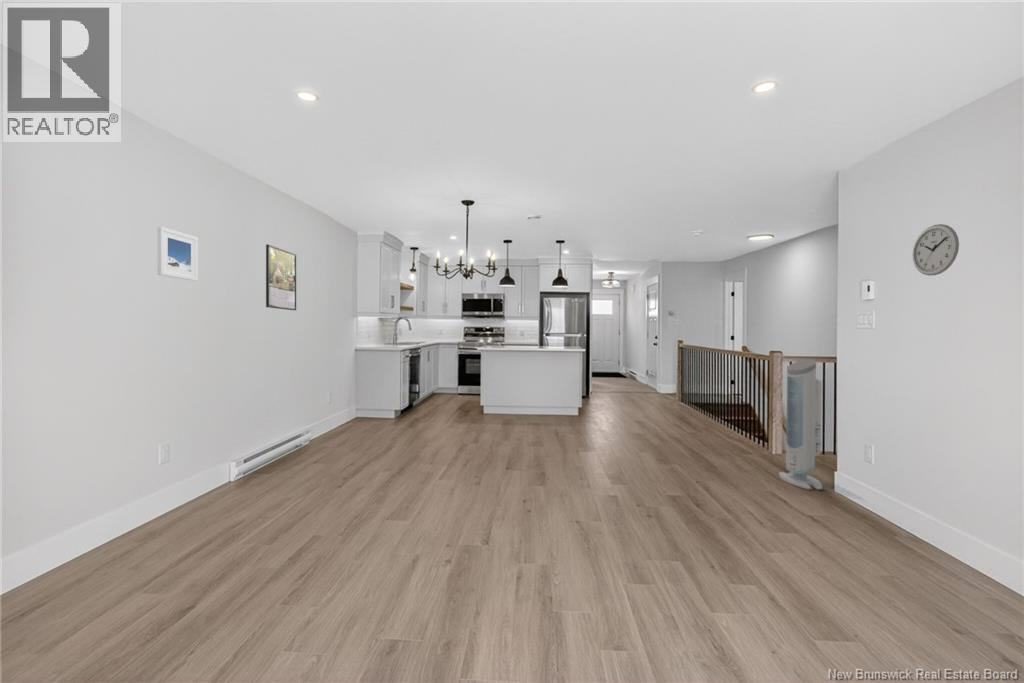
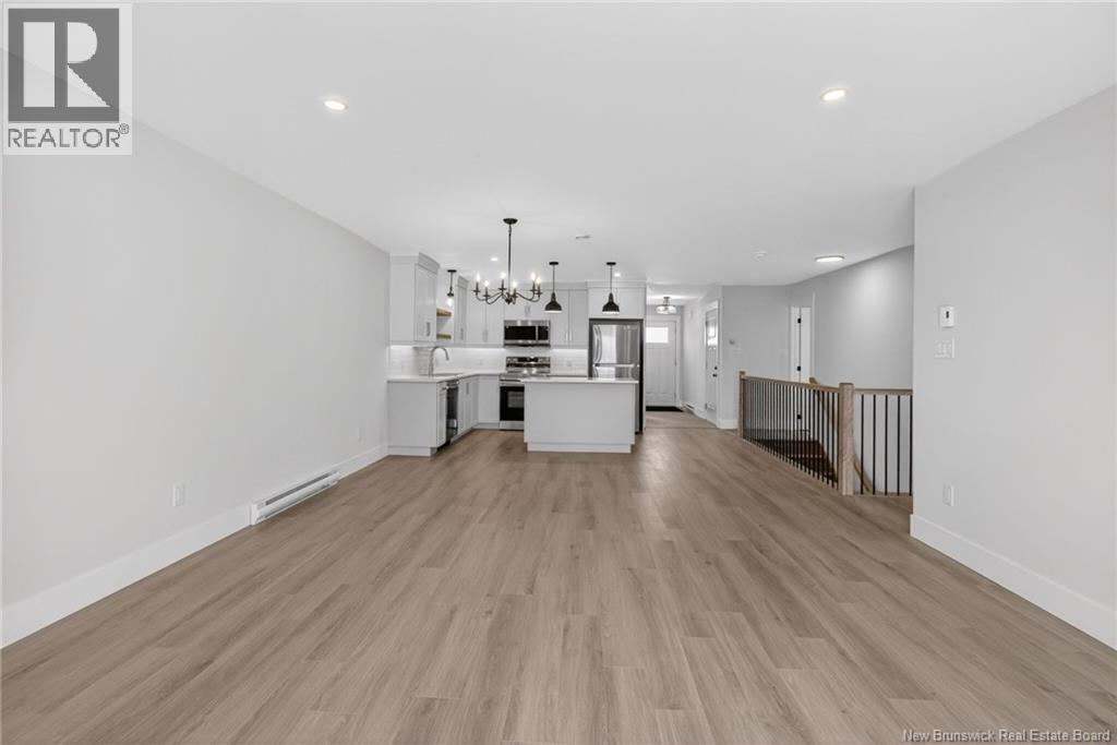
- wall clock (933, 250)
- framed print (178, 255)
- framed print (282, 279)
- air purifier (800, 420)
